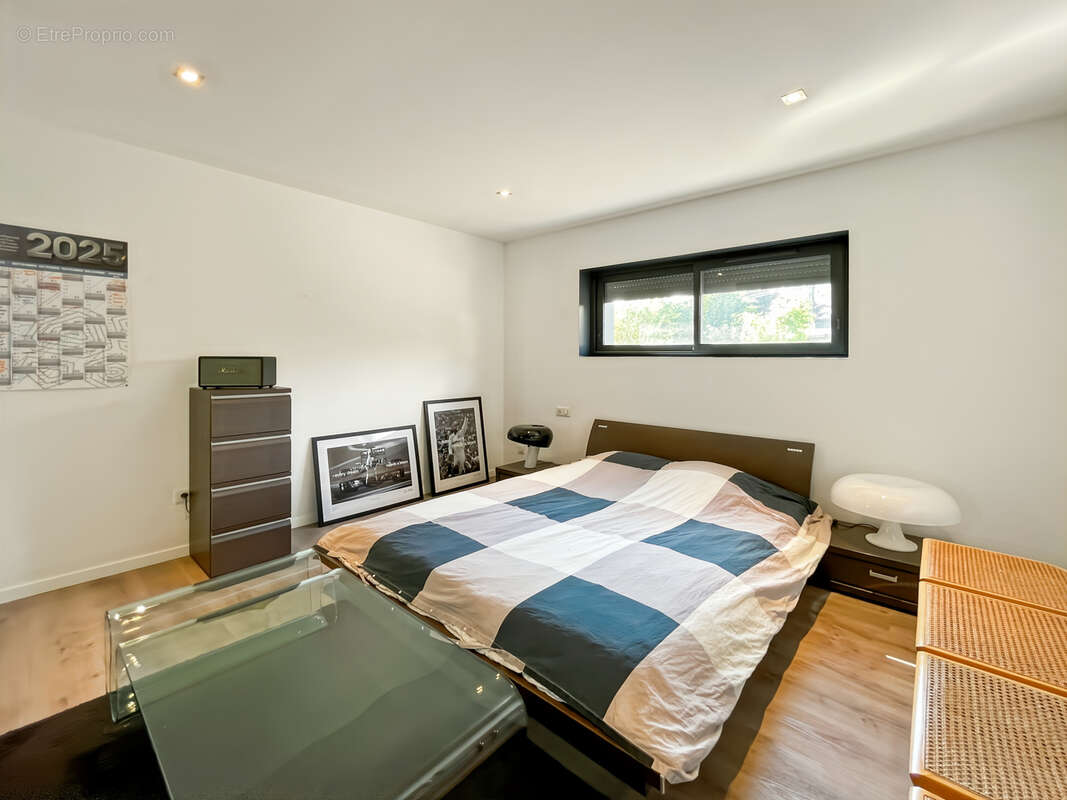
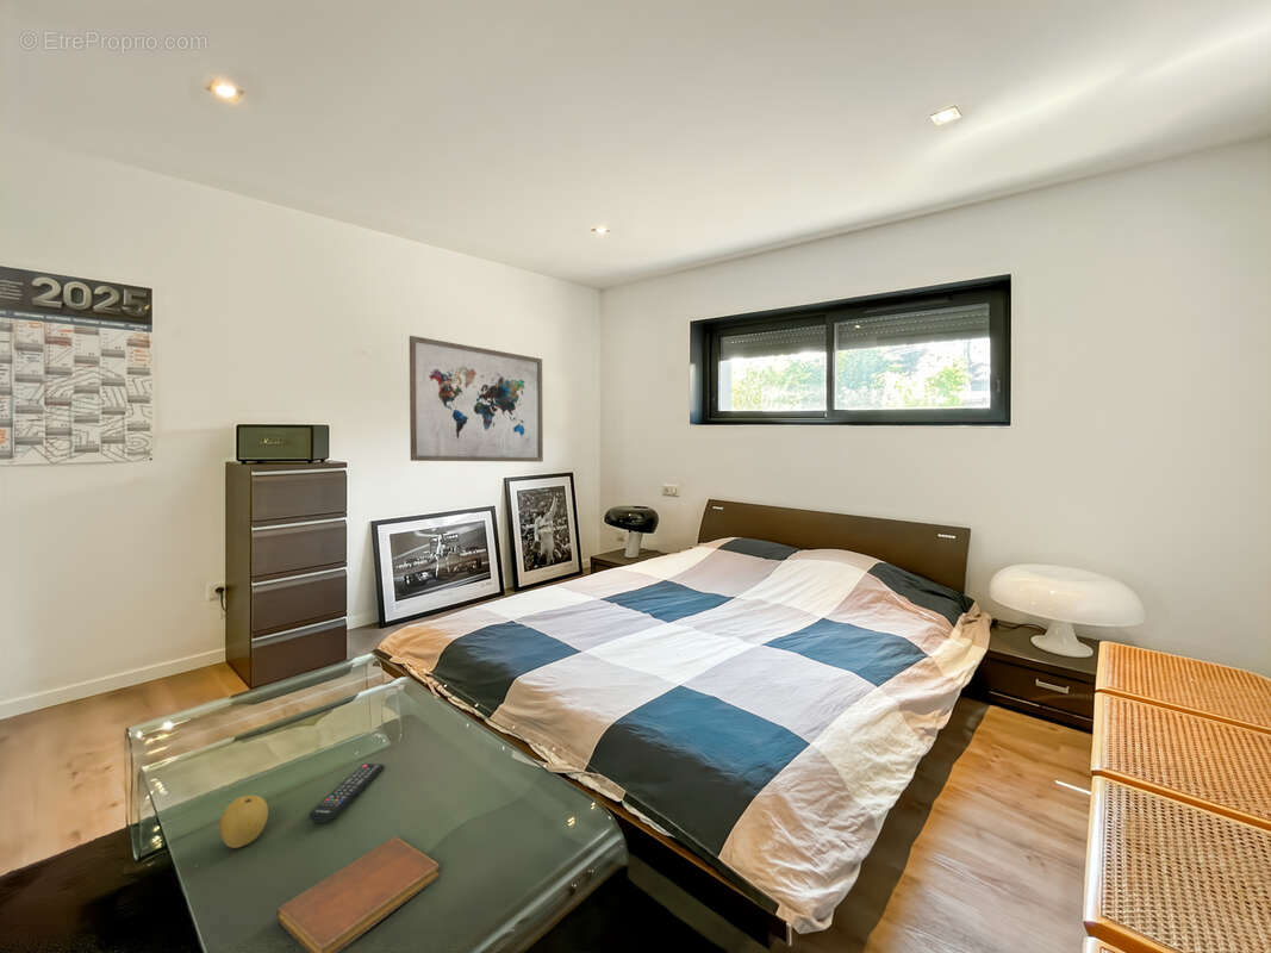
+ wall art (482, 405)
+ remote control (349, 790)
+ notebook (362, 890)
+ fruit (244, 820)
